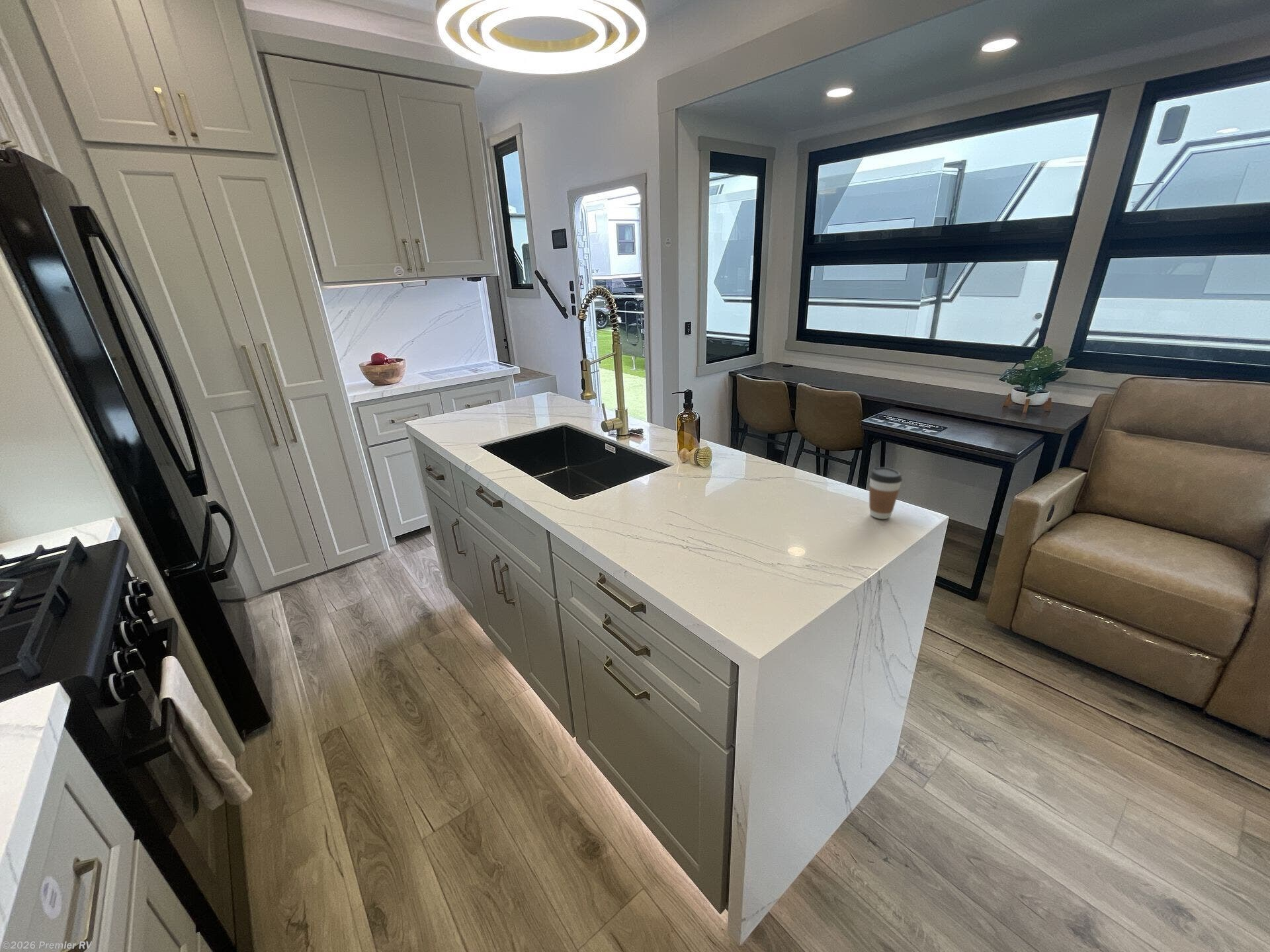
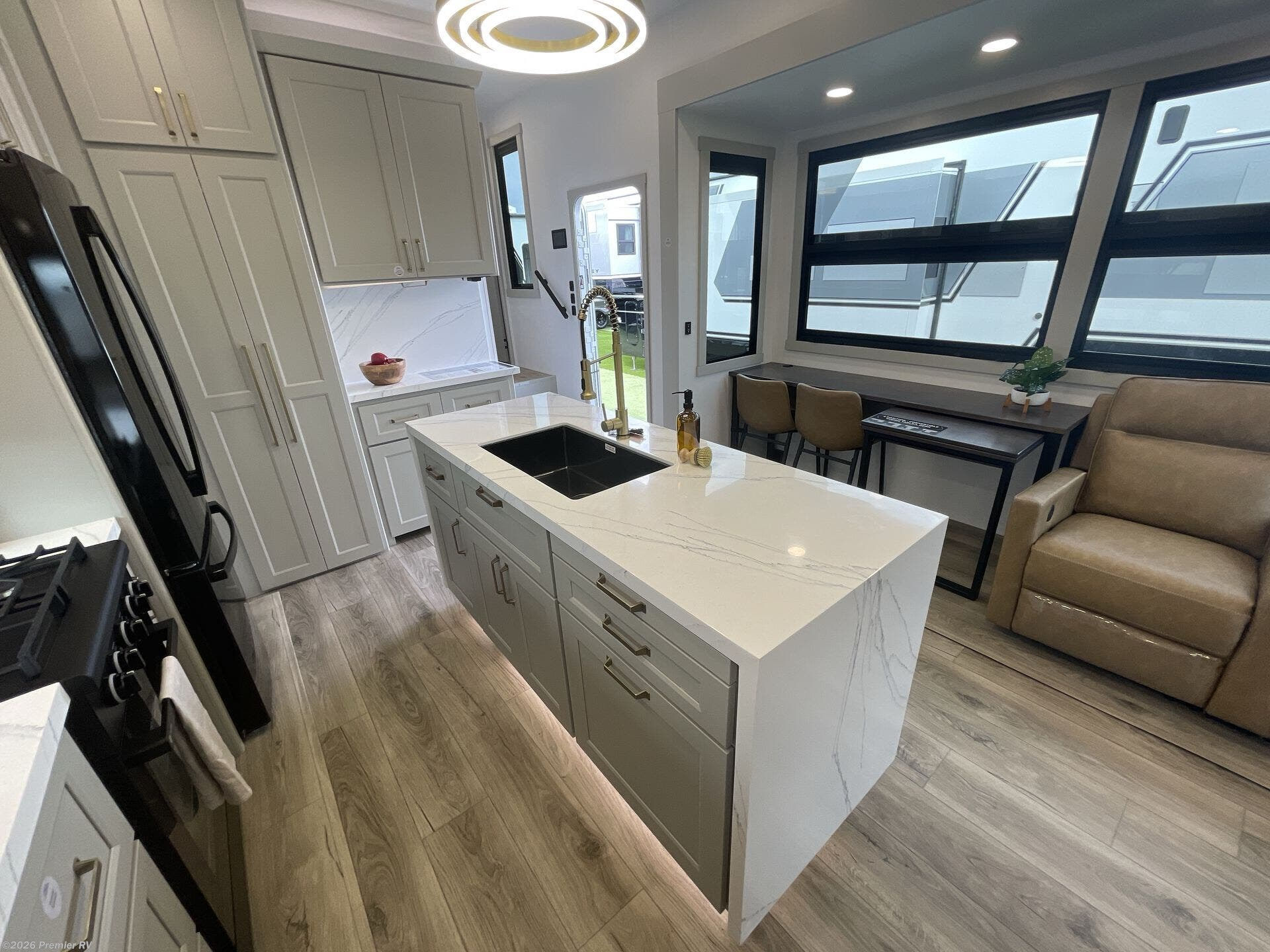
- coffee cup (883, 494)
